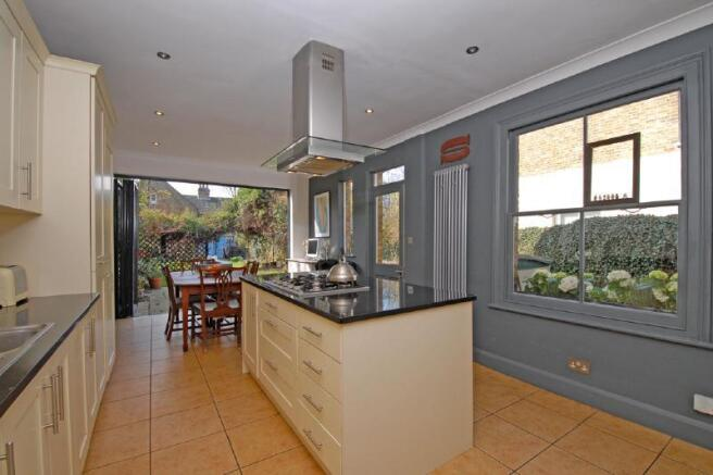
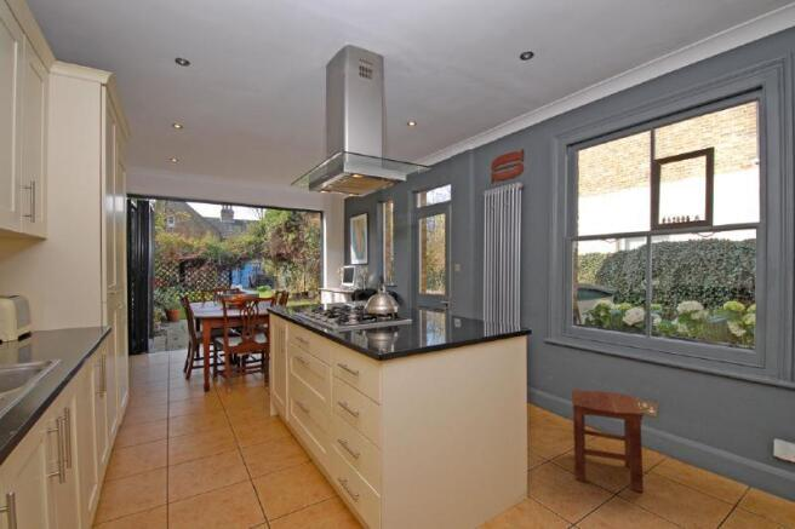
+ stool (605, 435)
